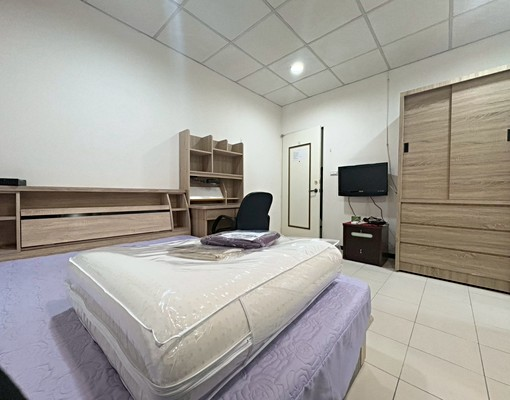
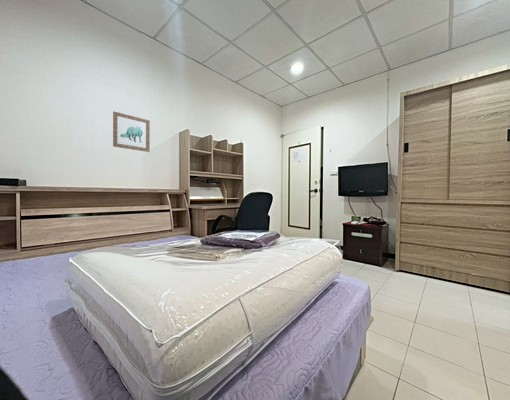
+ wall art (132, 132)
